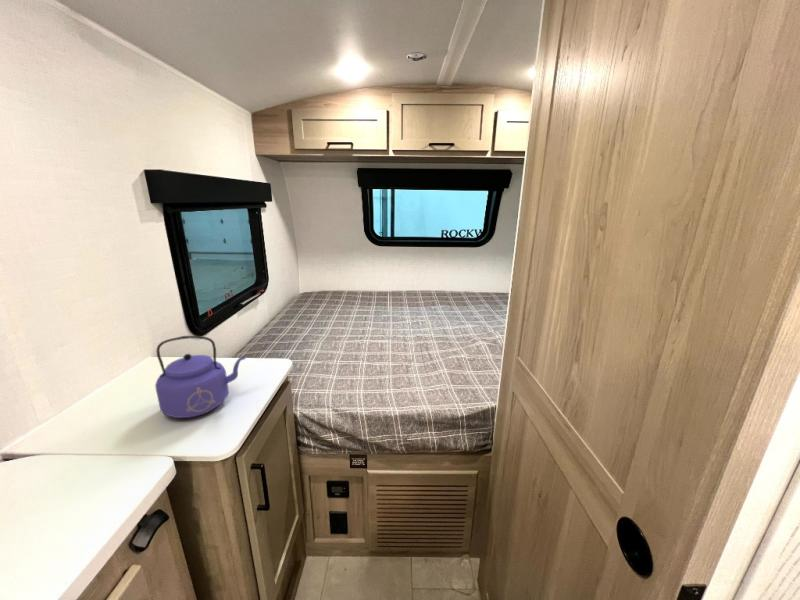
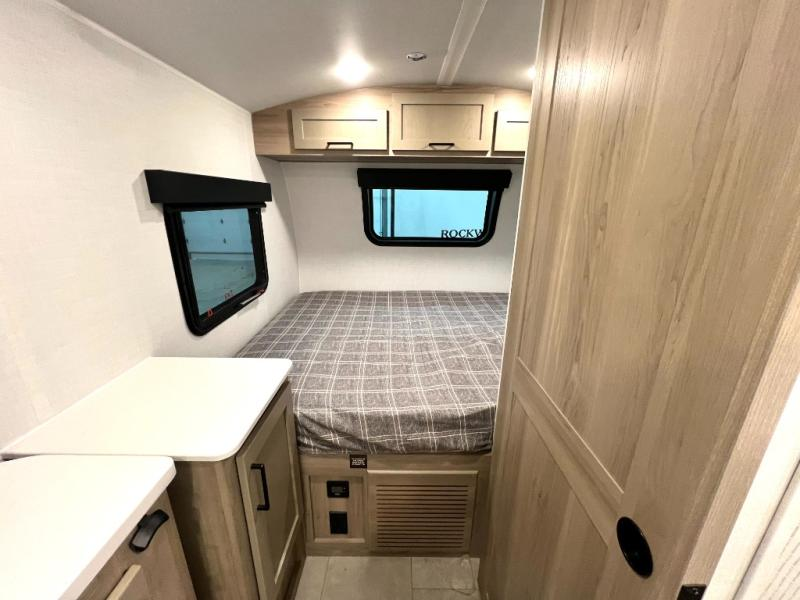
- kettle (202, 370)
